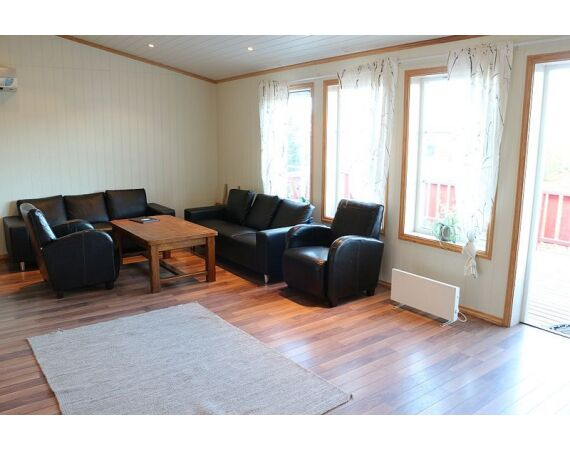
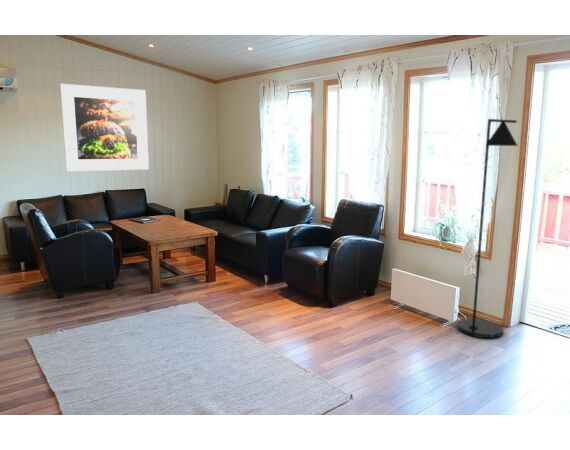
+ floor lamp (482, 227)
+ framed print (107, 129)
